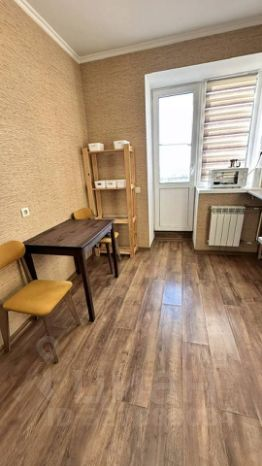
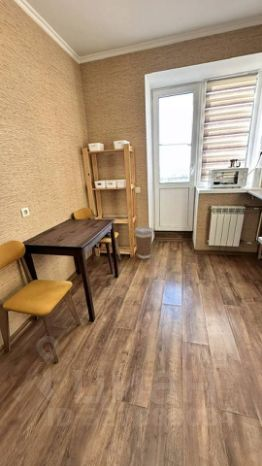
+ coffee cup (144, 242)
